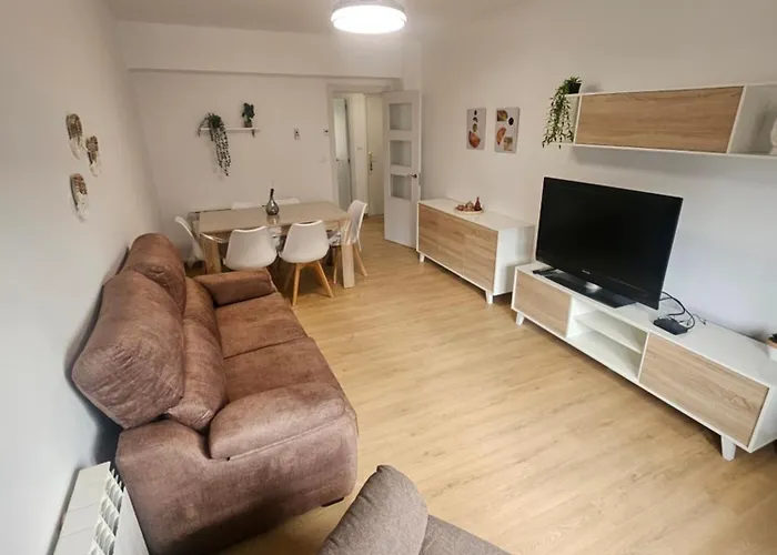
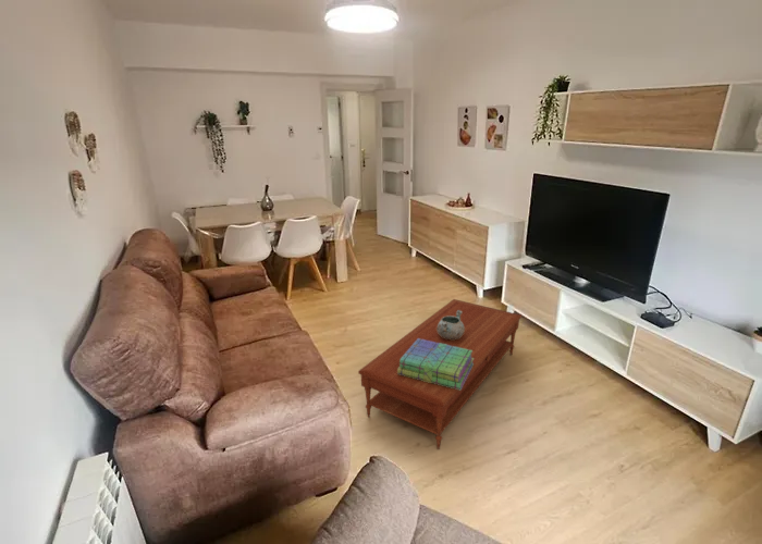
+ stack of books (437, 361)
+ coffee table (454, 346)
+ decorative bowl (451, 325)
